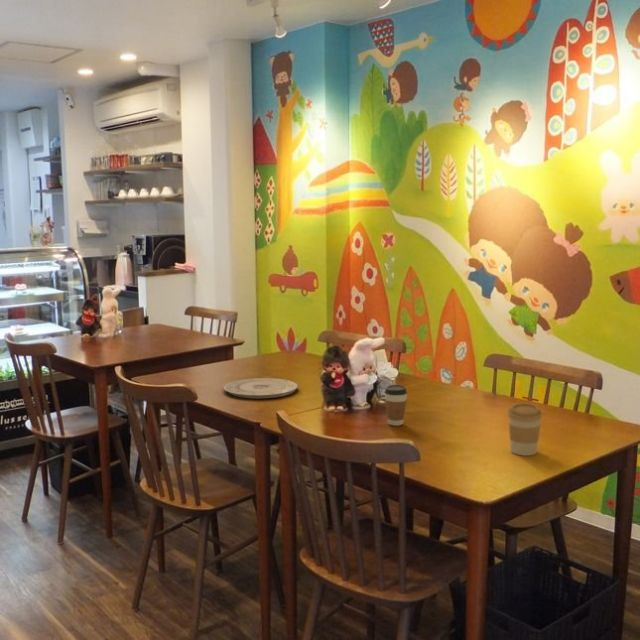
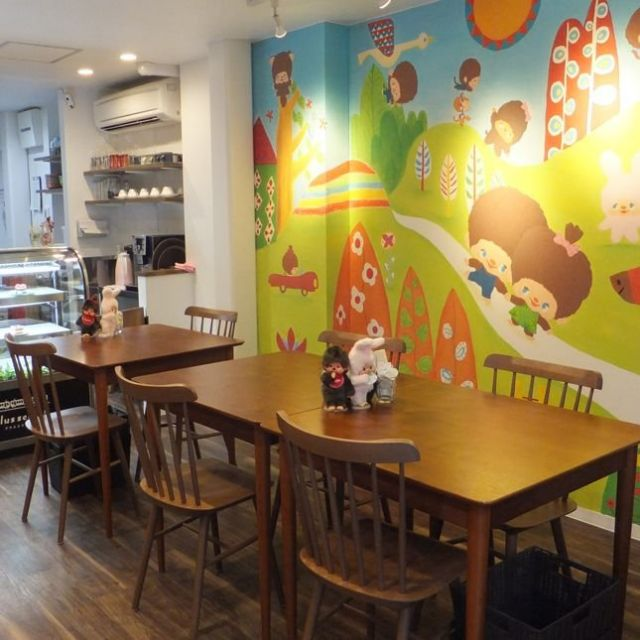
- coffee cup (524, 429)
- coffee cup (395, 405)
- plate (261, 388)
